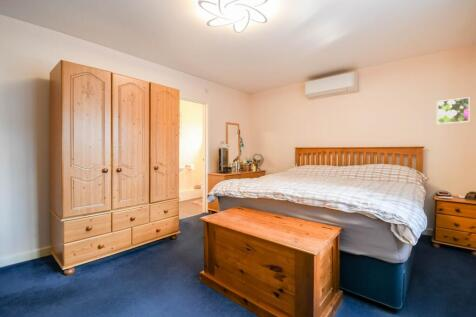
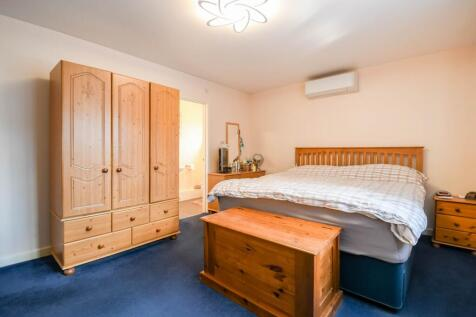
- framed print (452, 111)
